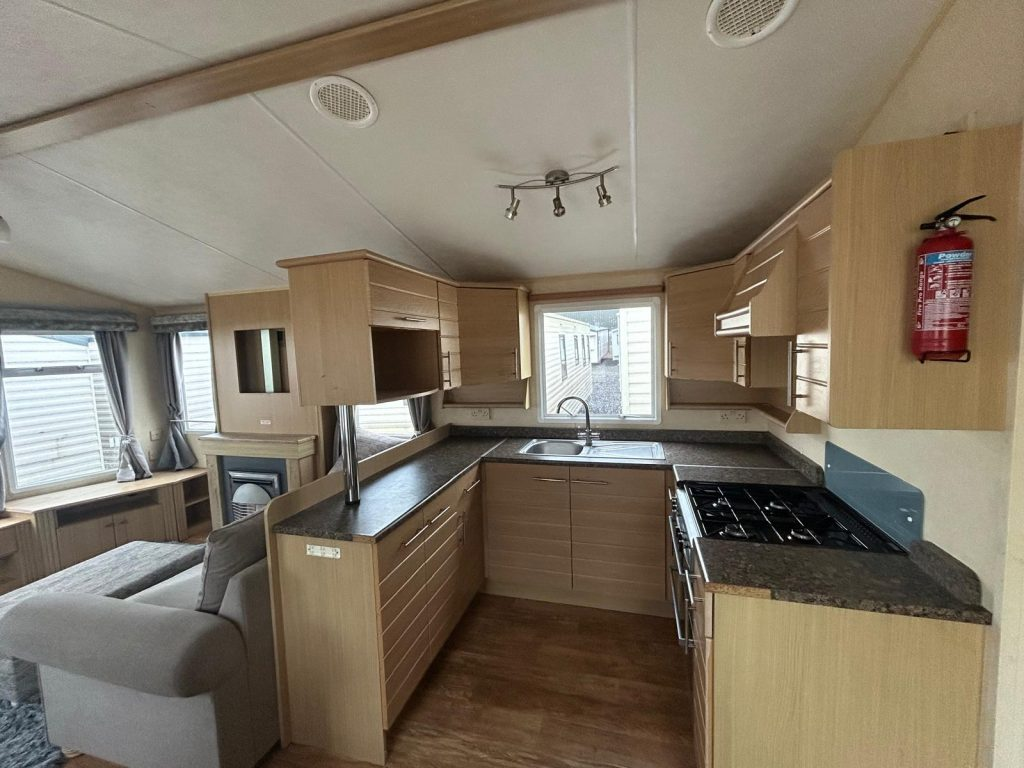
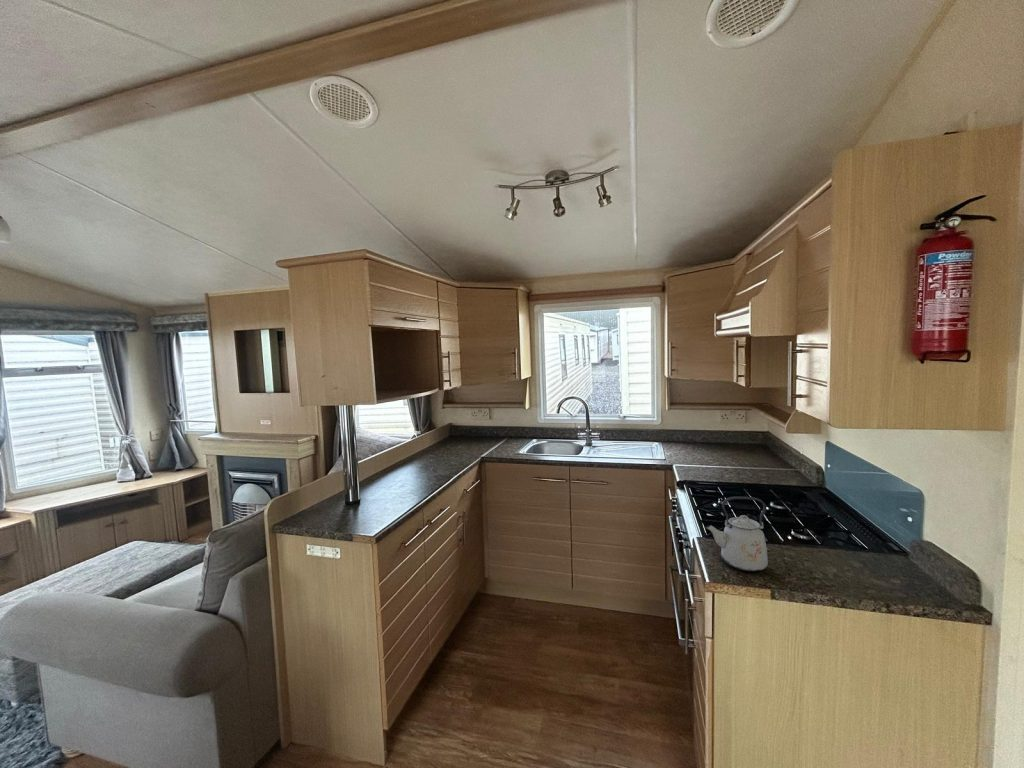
+ kettle (735, 530)
